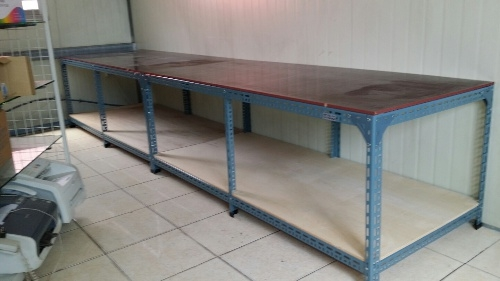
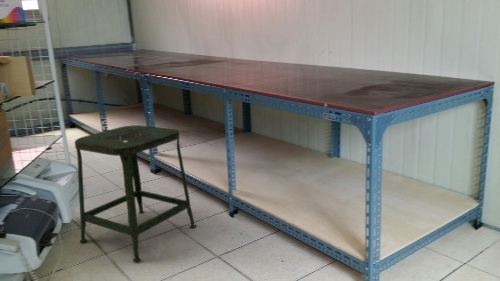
+ stool (133, 186)
